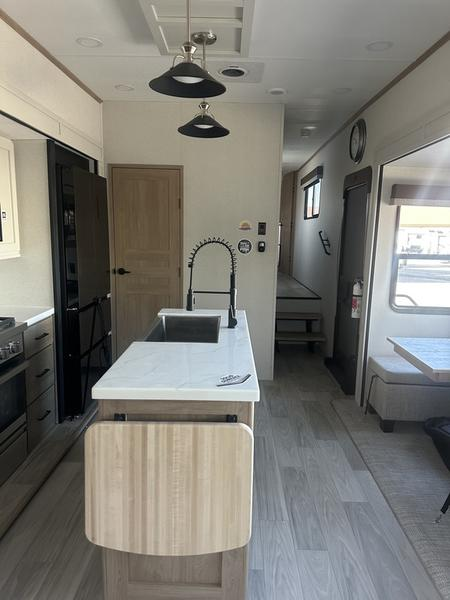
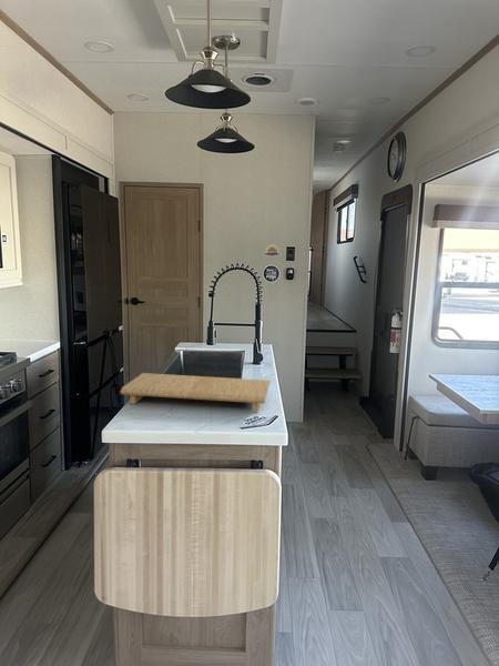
+ cutting board (198, 391)
